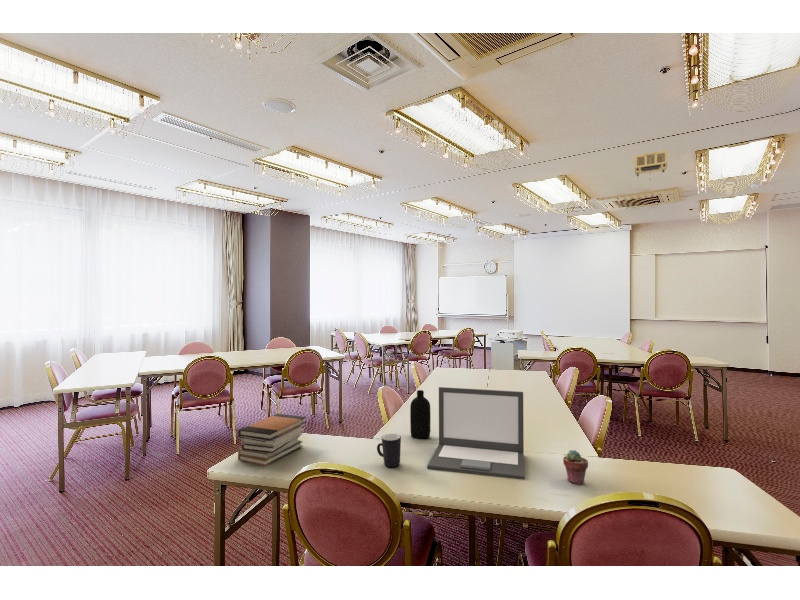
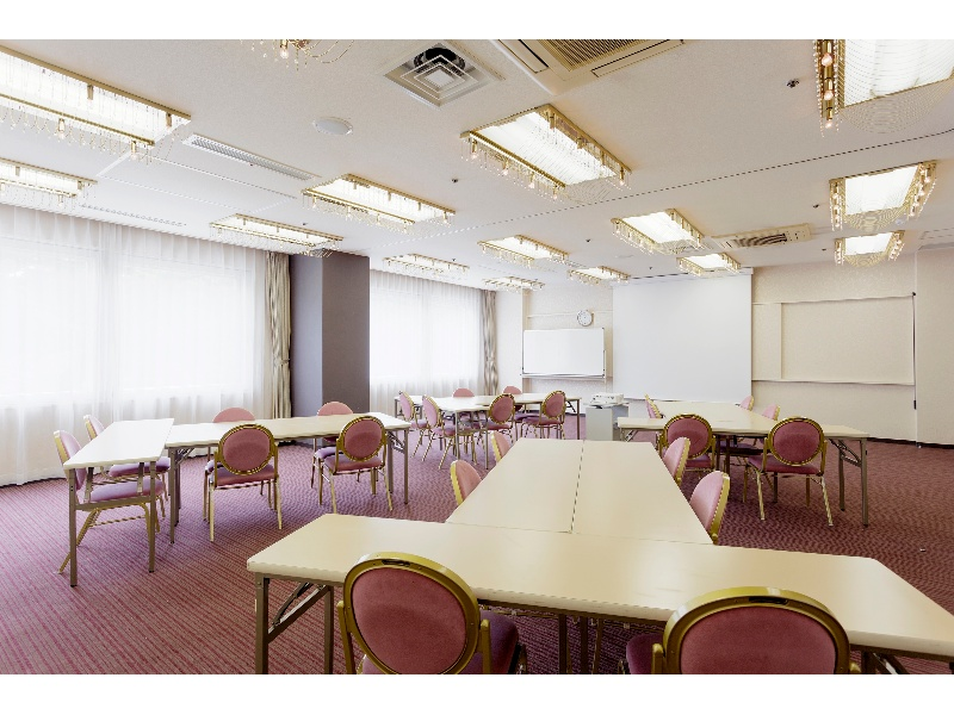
- bottle (420, 413)
- potted succulent (575, 465)
- laptop (477, 428)
- mug (388, 450)
- projector (650, 165)
- book stack (273, 437)
